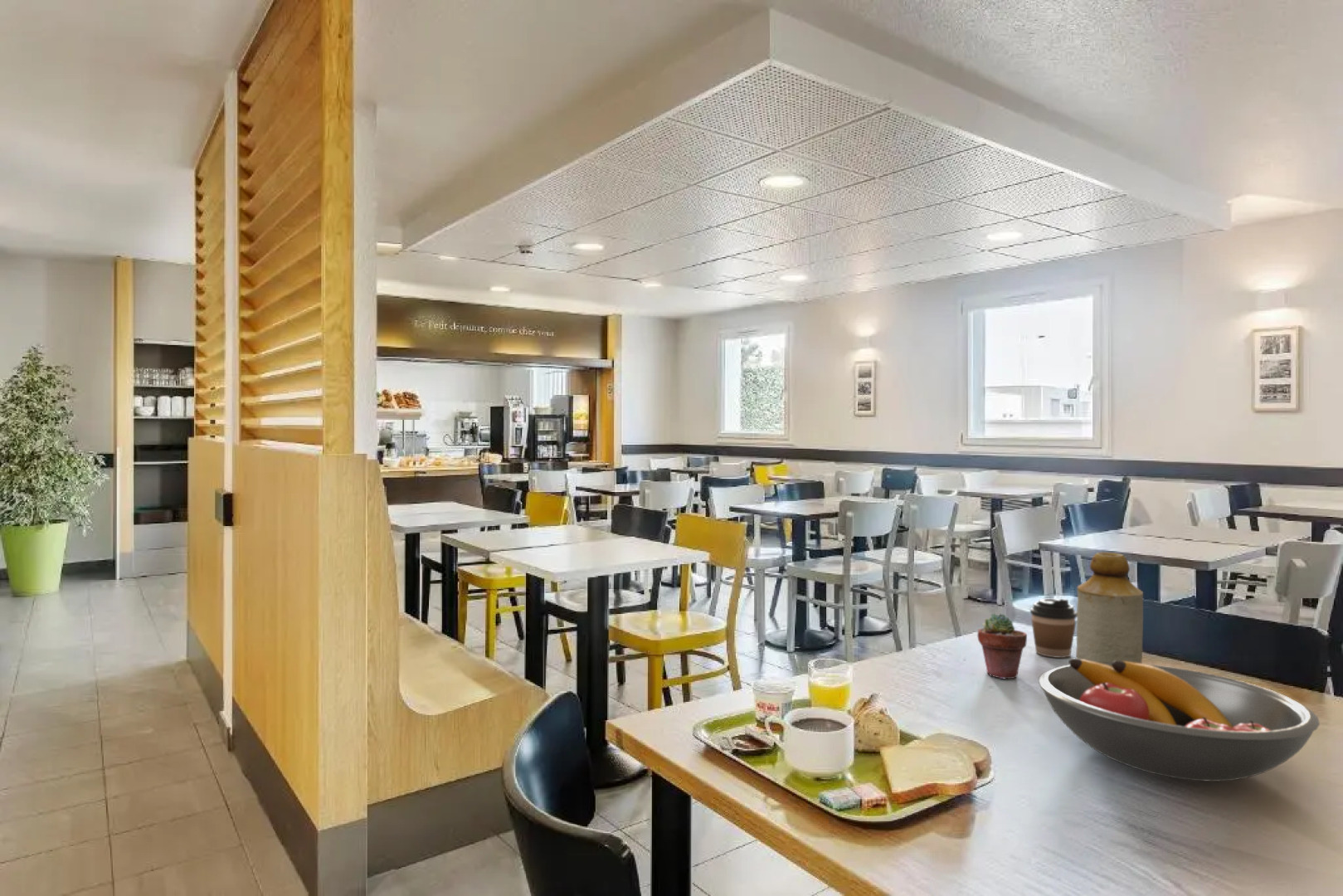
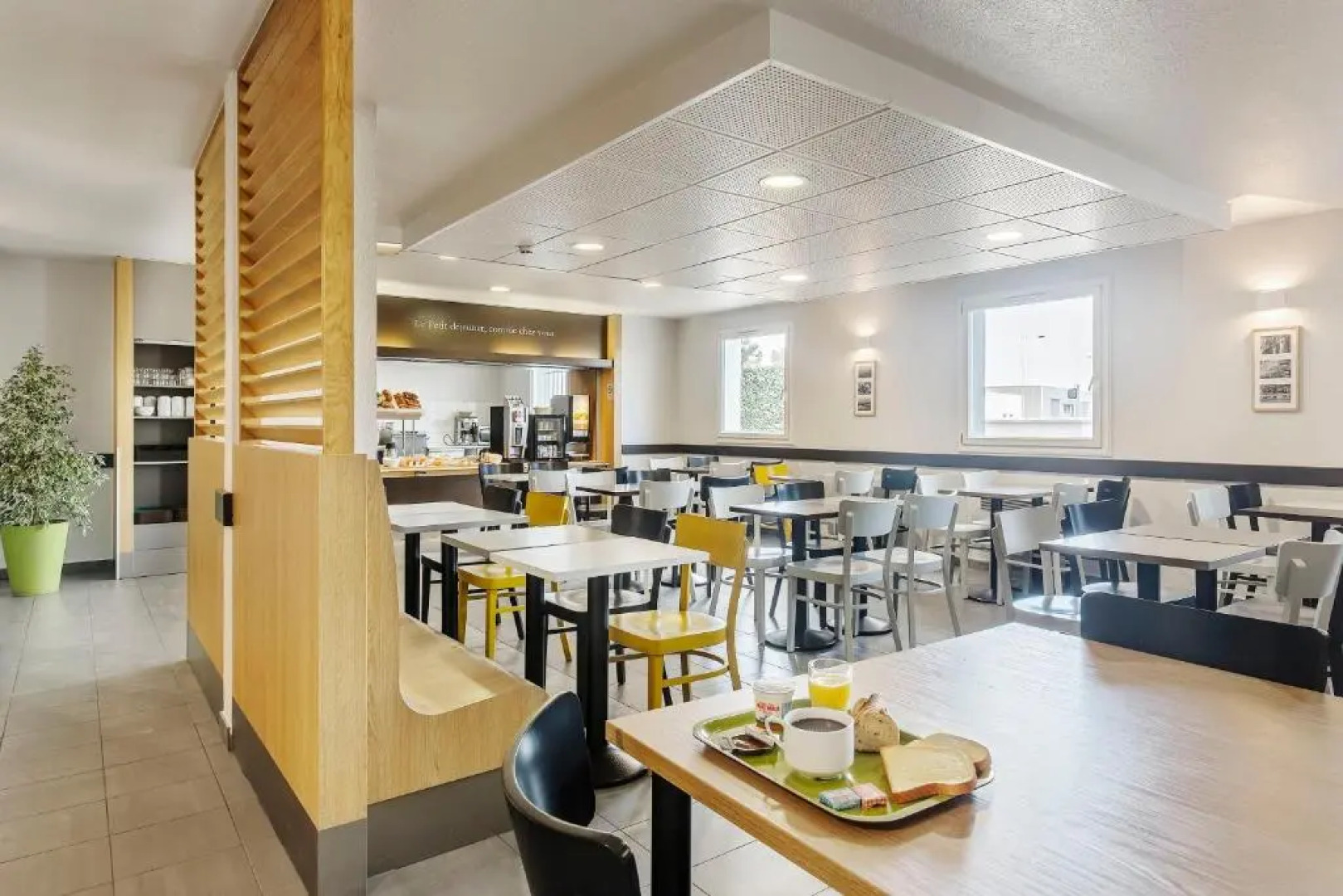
- potted succulent (1001, 644)
- coffee cup (1053, 625)
- bottle (1109, 620)
- fruit bowl (1167, 718)
